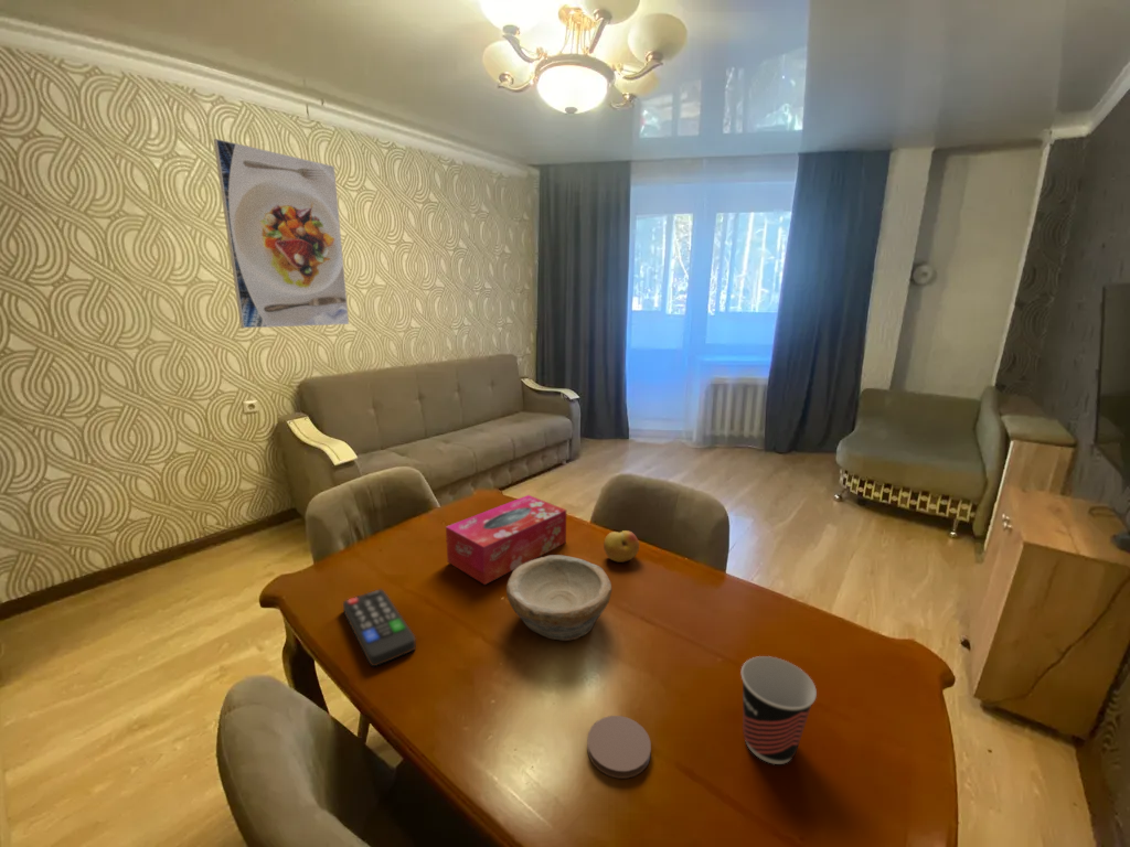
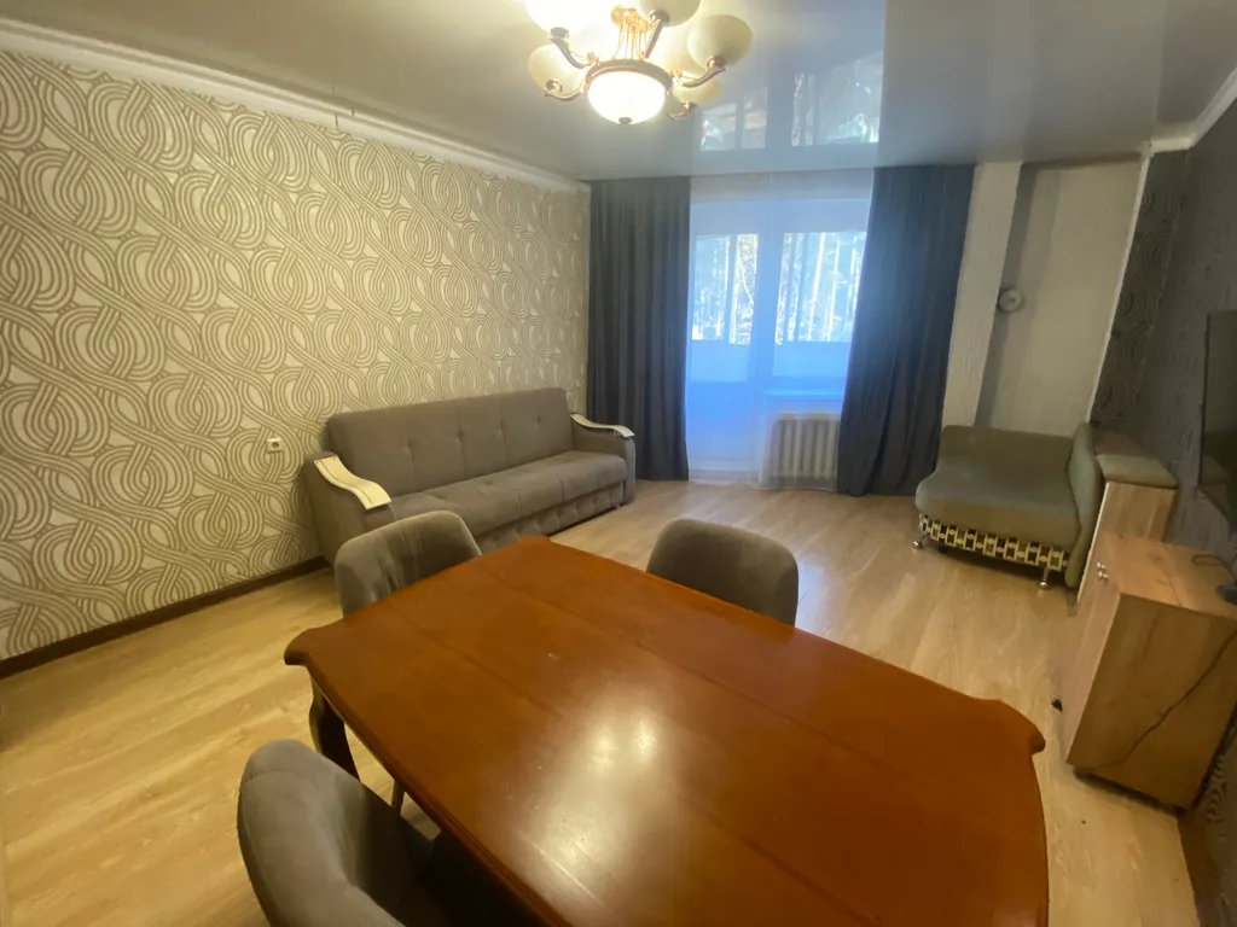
- cup (772, 712)
- bowl (558, 600)
- coaster (618, 744)
- remote control (377, 623)
- fruit (621, 546)
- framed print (289, 243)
- tissue box (509, 535)
